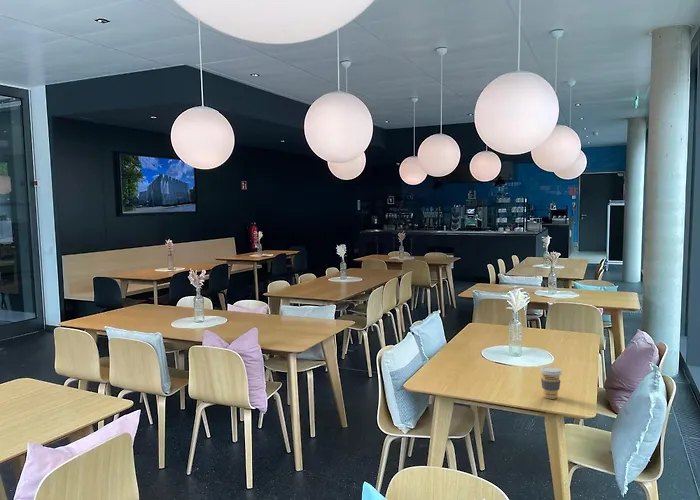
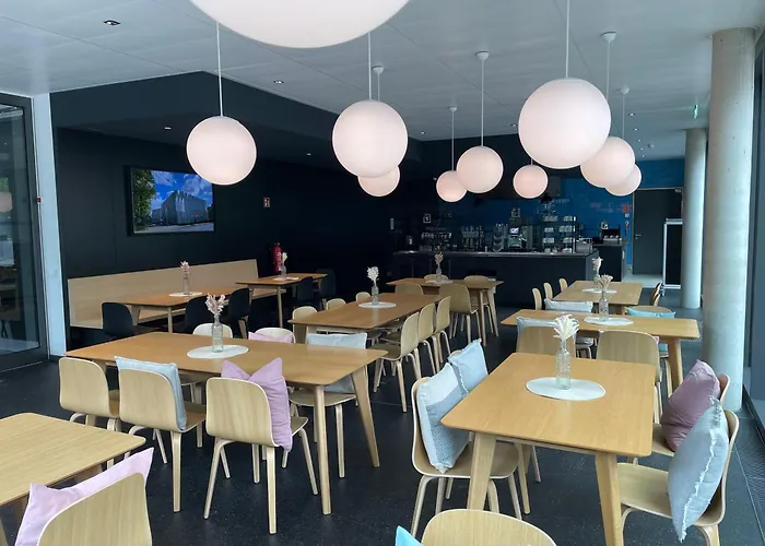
- coffee cup (550, 382)
